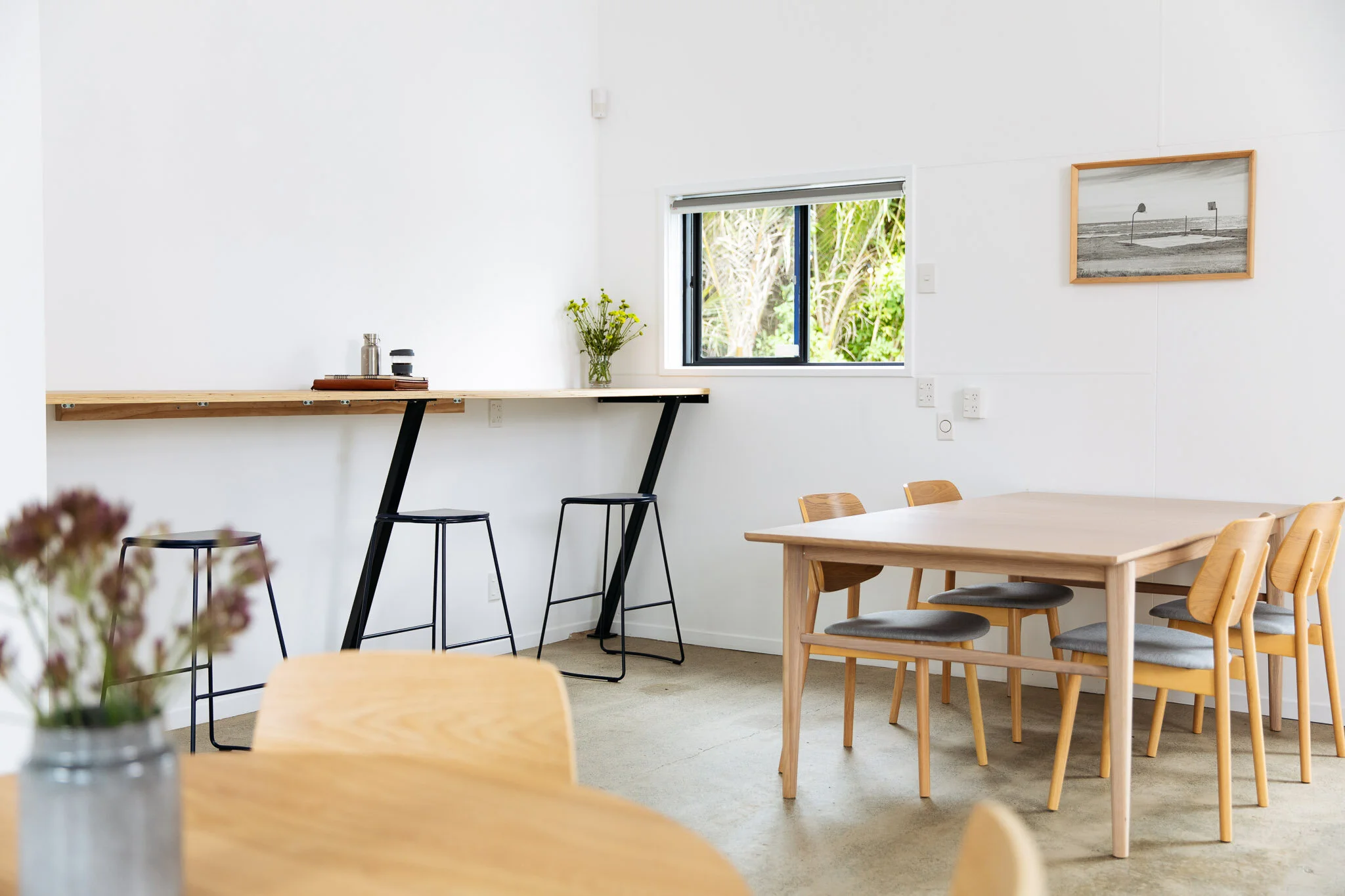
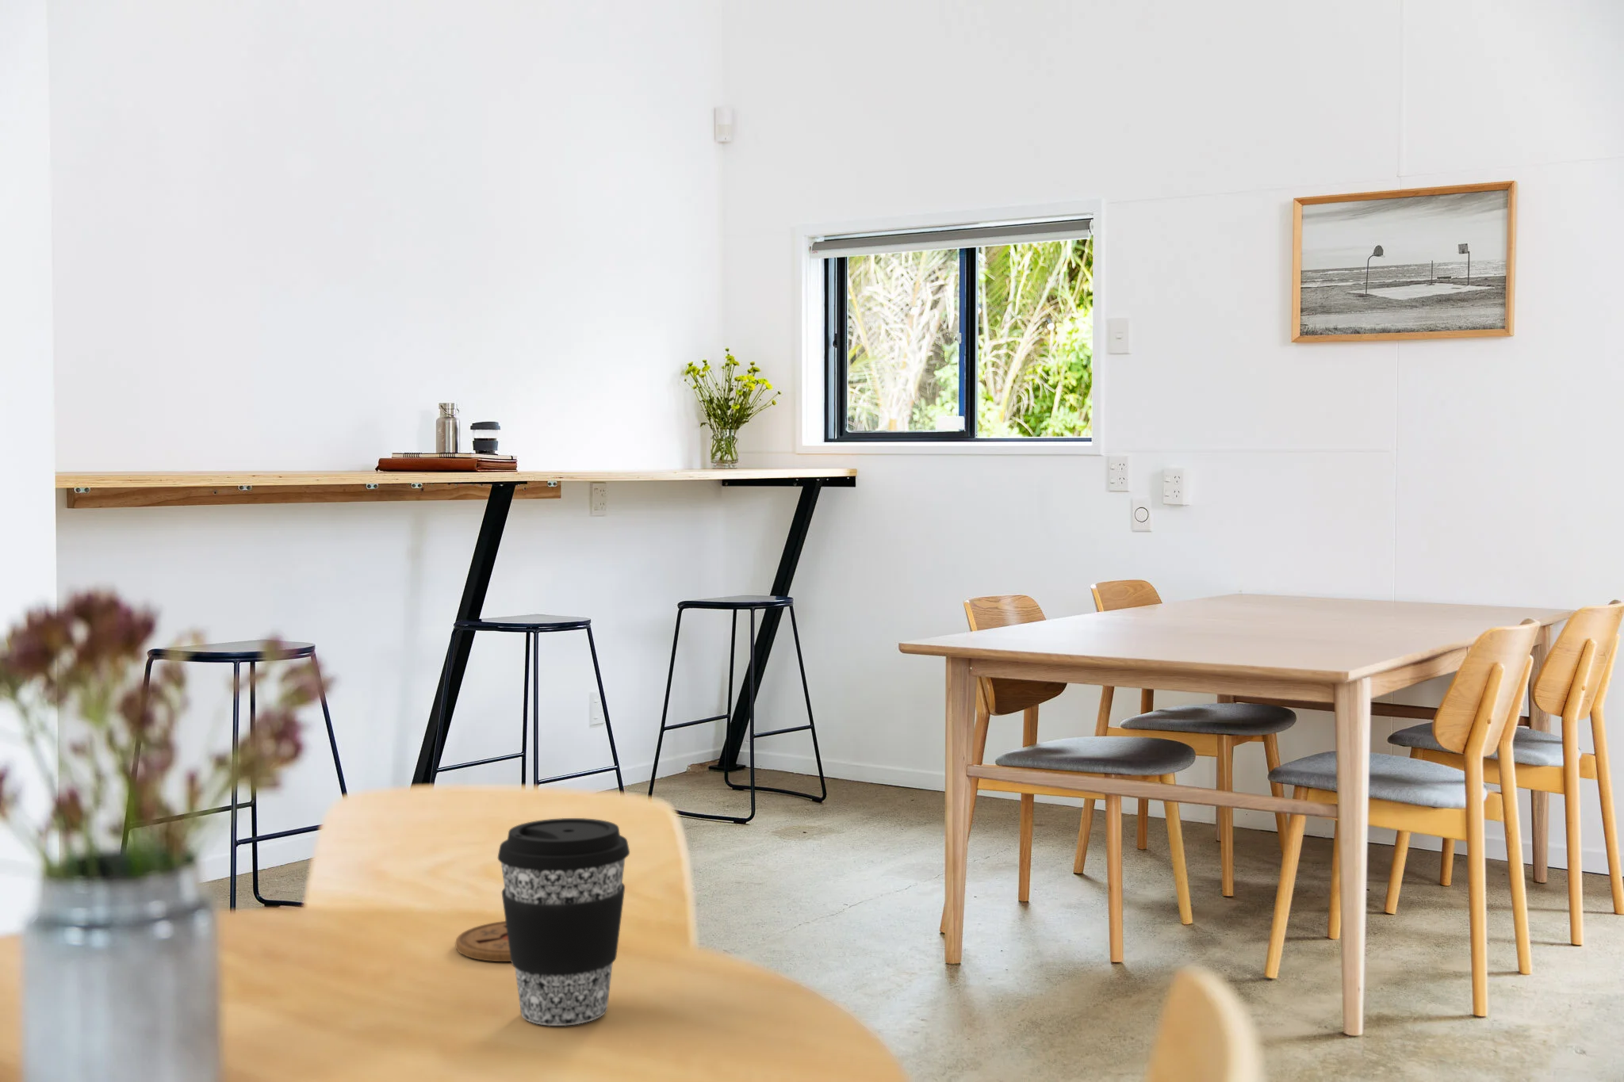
+ coaster (507, 940)
+ coffee cup (564, 919)
